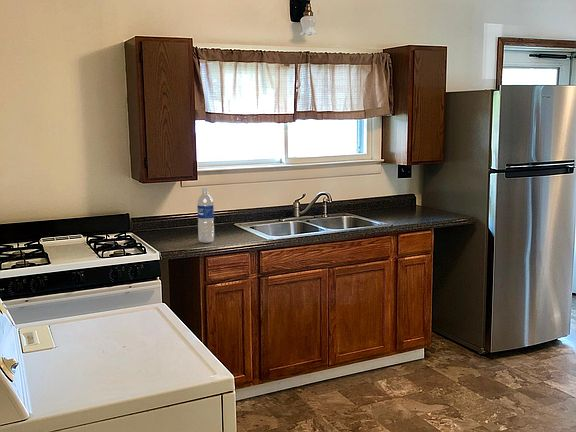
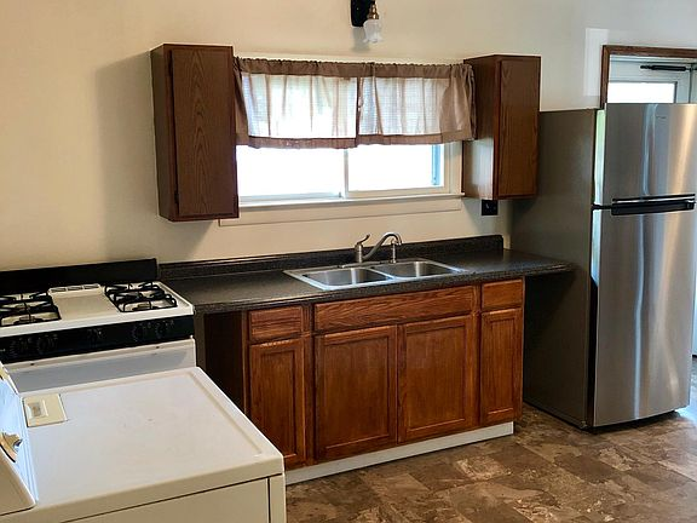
- water bottle (205, 215)
